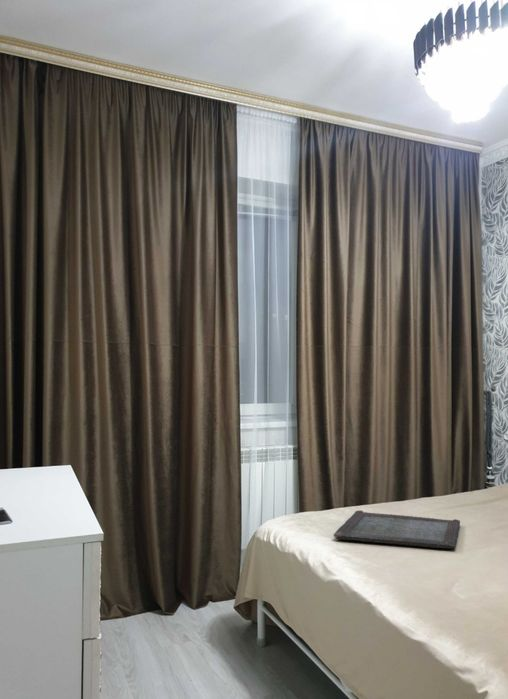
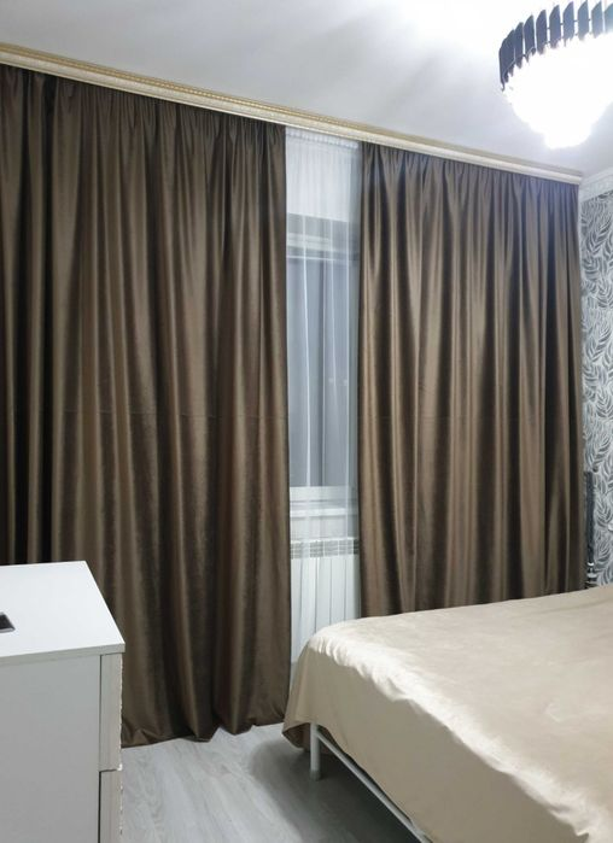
- serving tray (399, 528)
